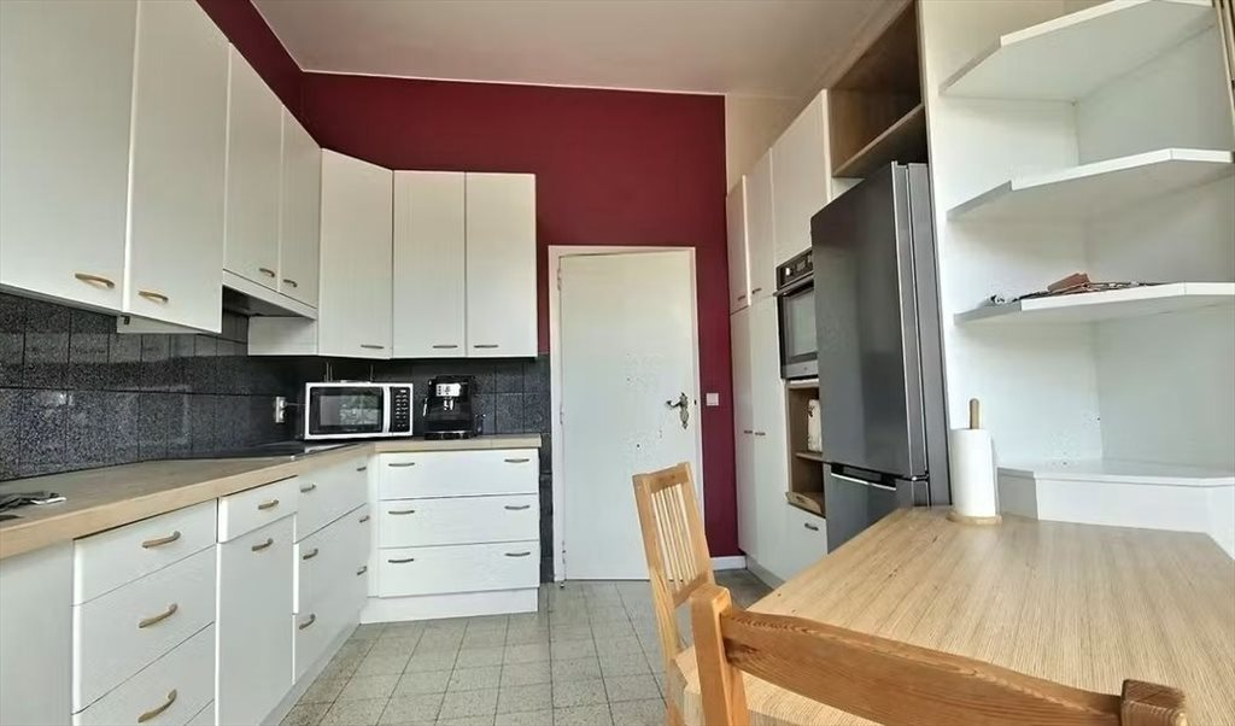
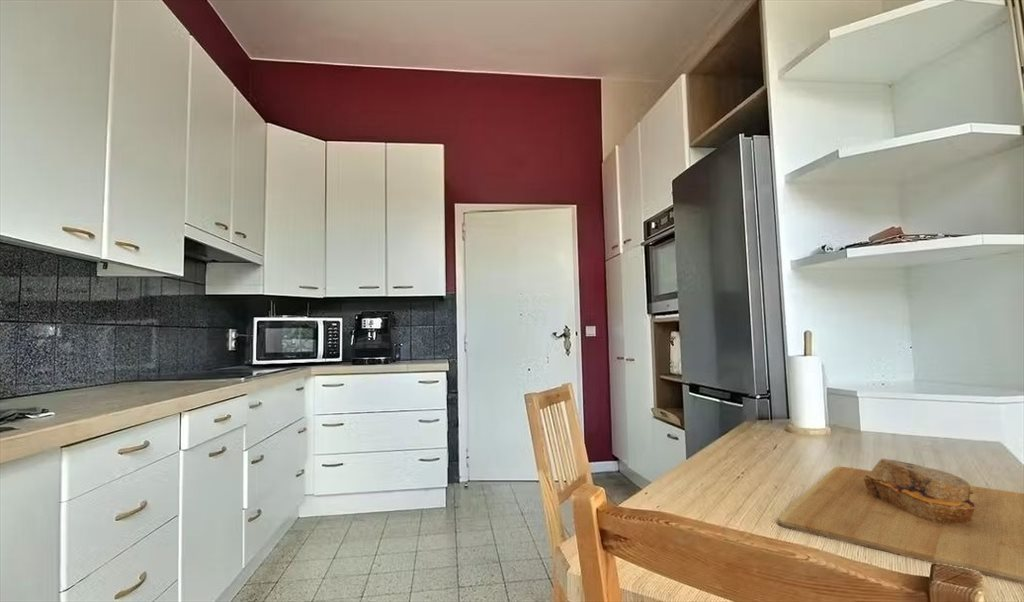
+ cutting board (914, 489)
